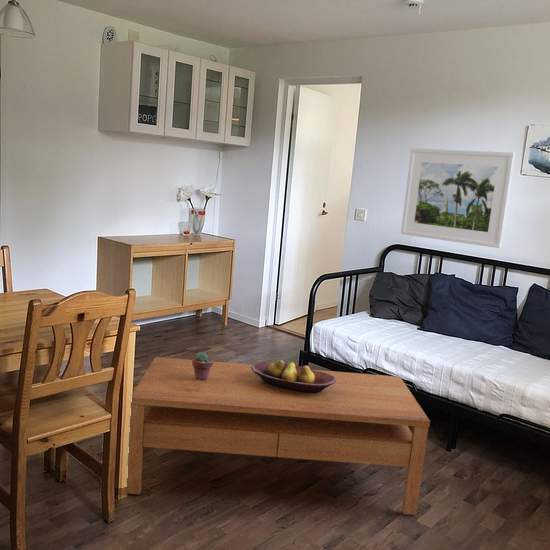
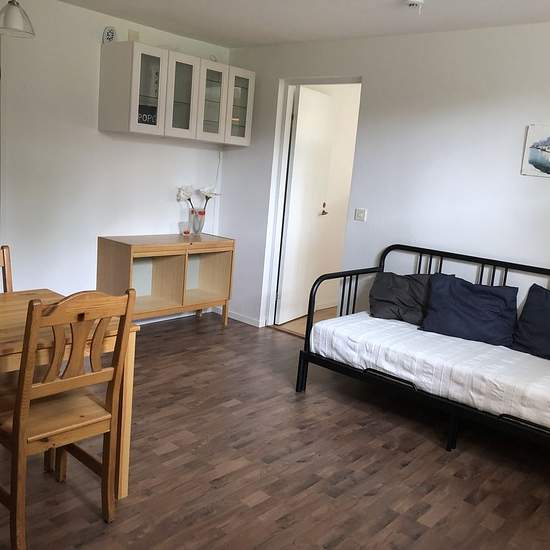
- potted succulent (202, 364)
- fruit bowl (293, 373)
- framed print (454, 196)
- coffee table (275, 429)
